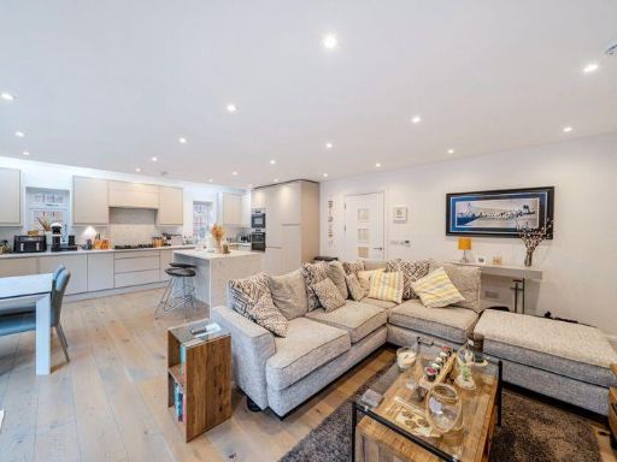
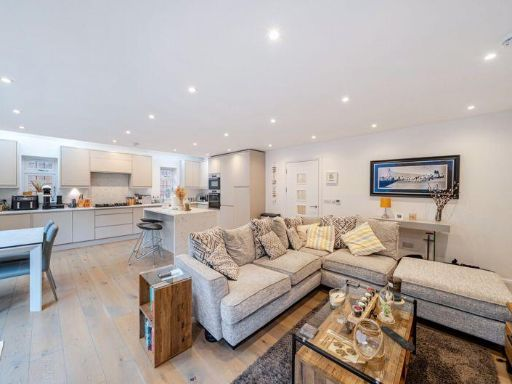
+ remote control (396, 337)
